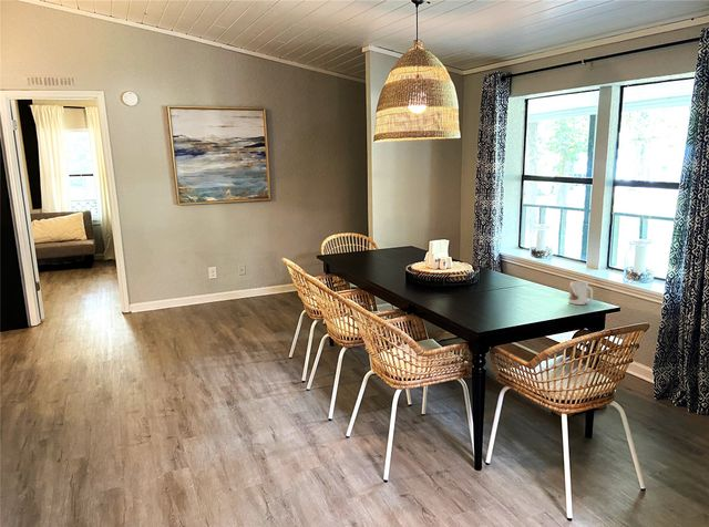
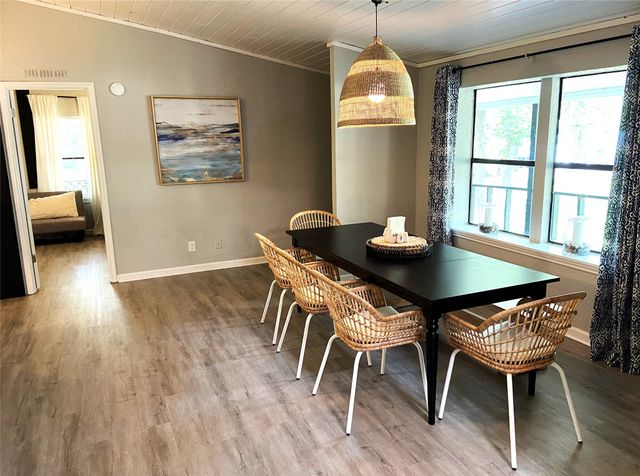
- mug (582, 293)
